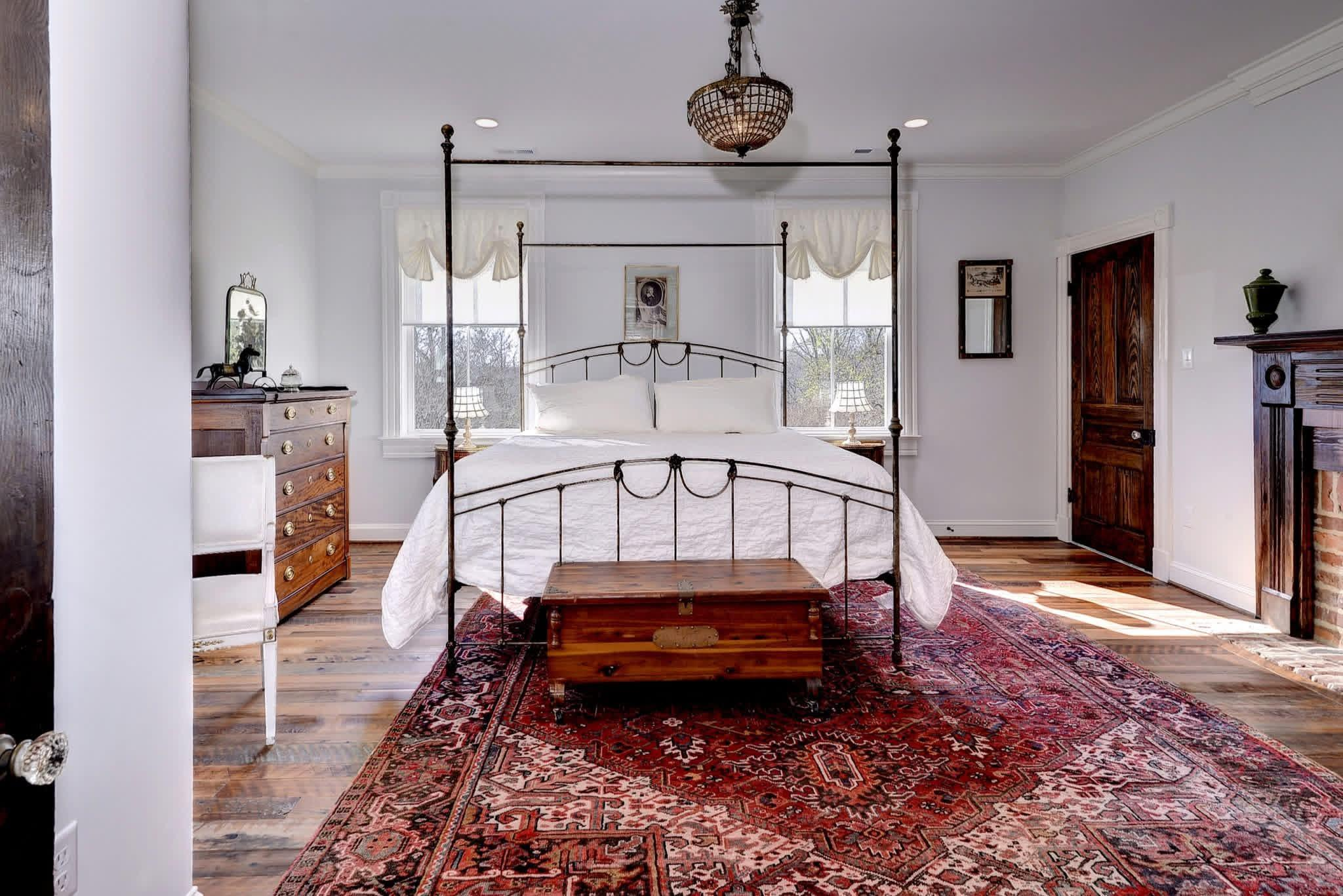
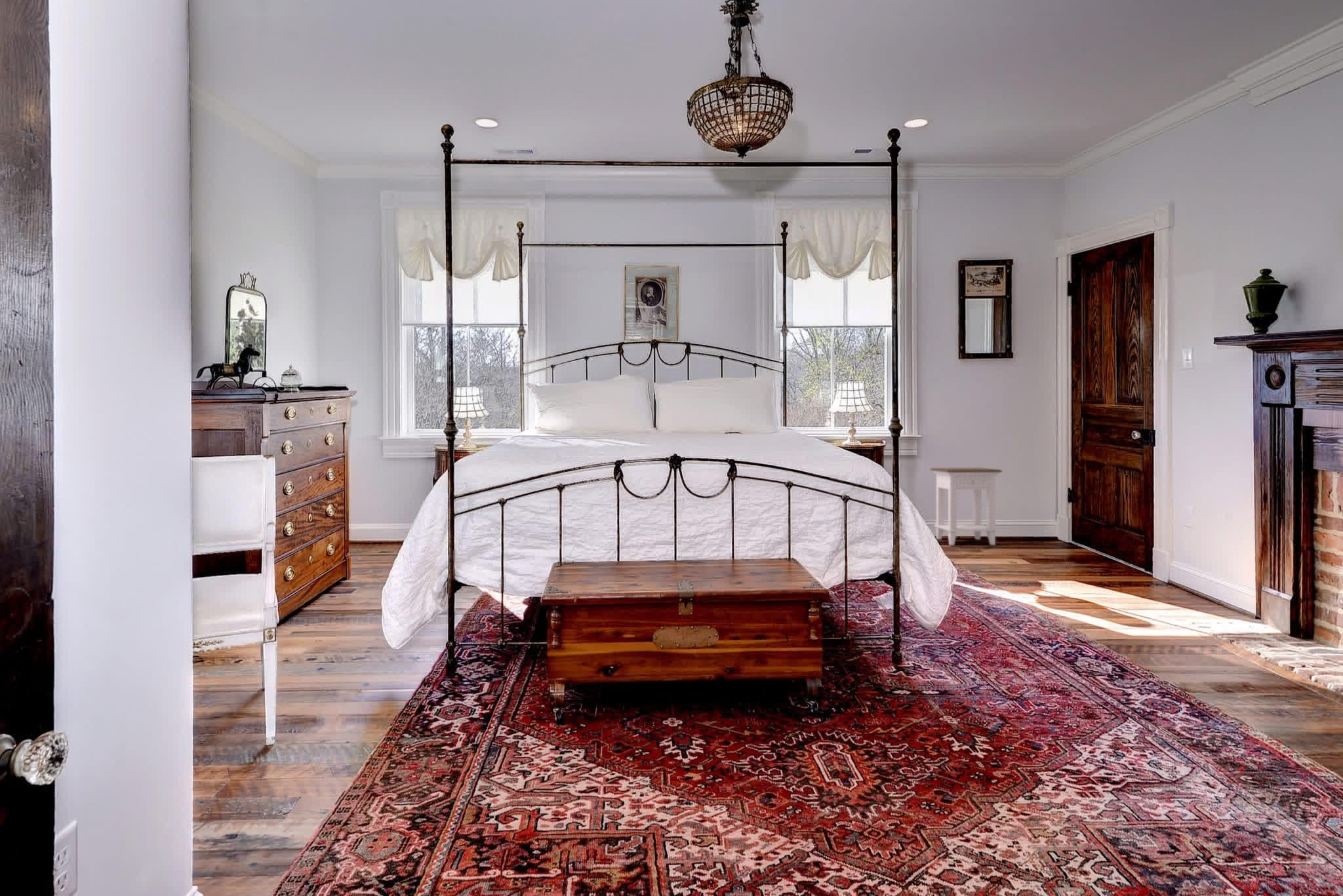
+ nightstand (973, 505)
